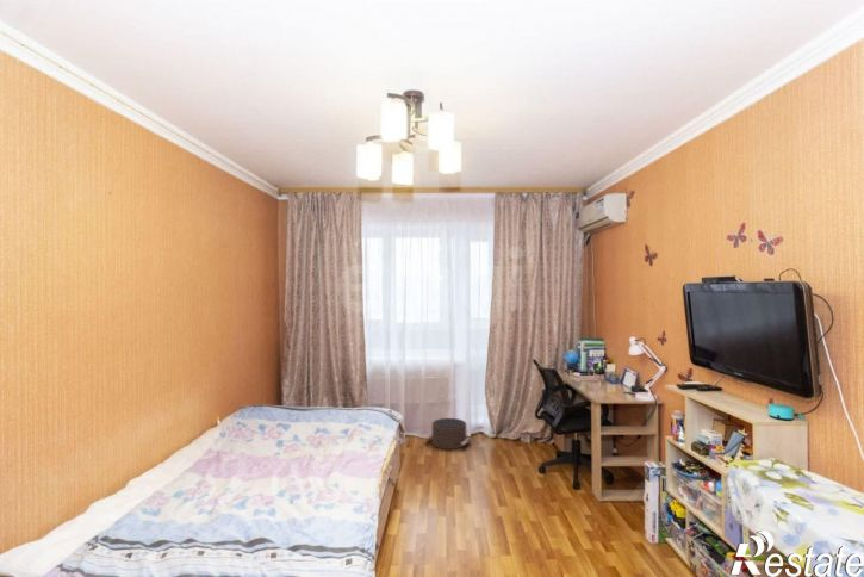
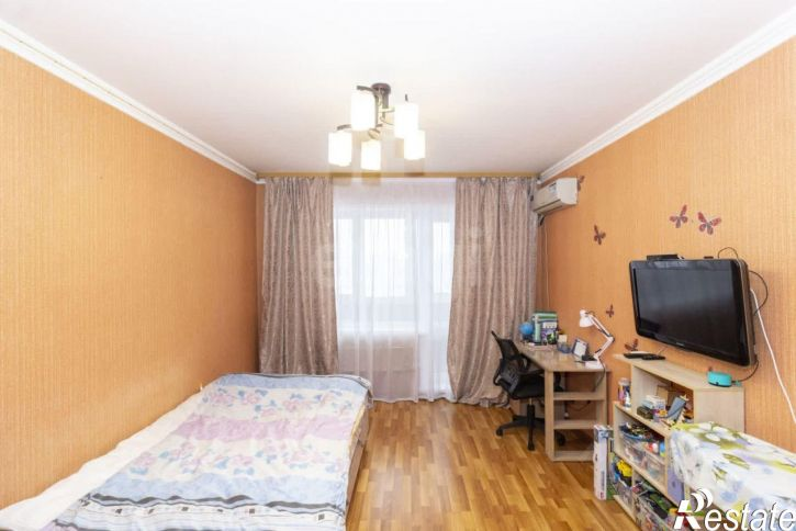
- pouf (447, 433)
